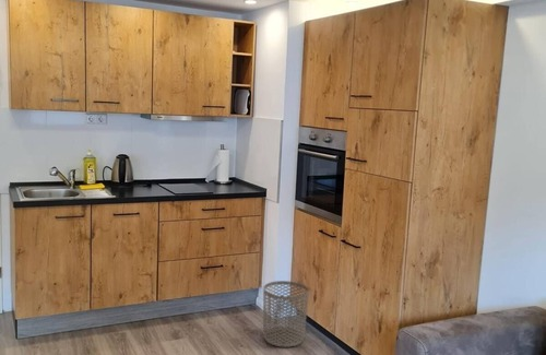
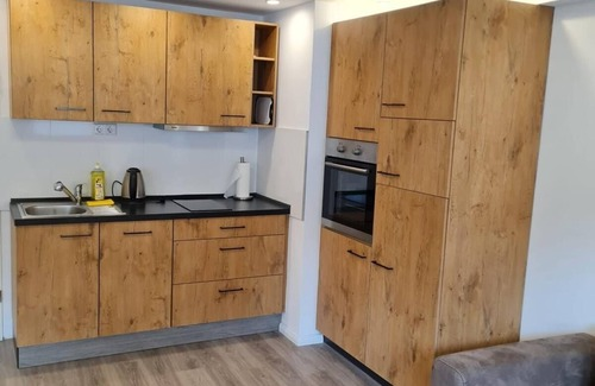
- waste bin (284, 313)
